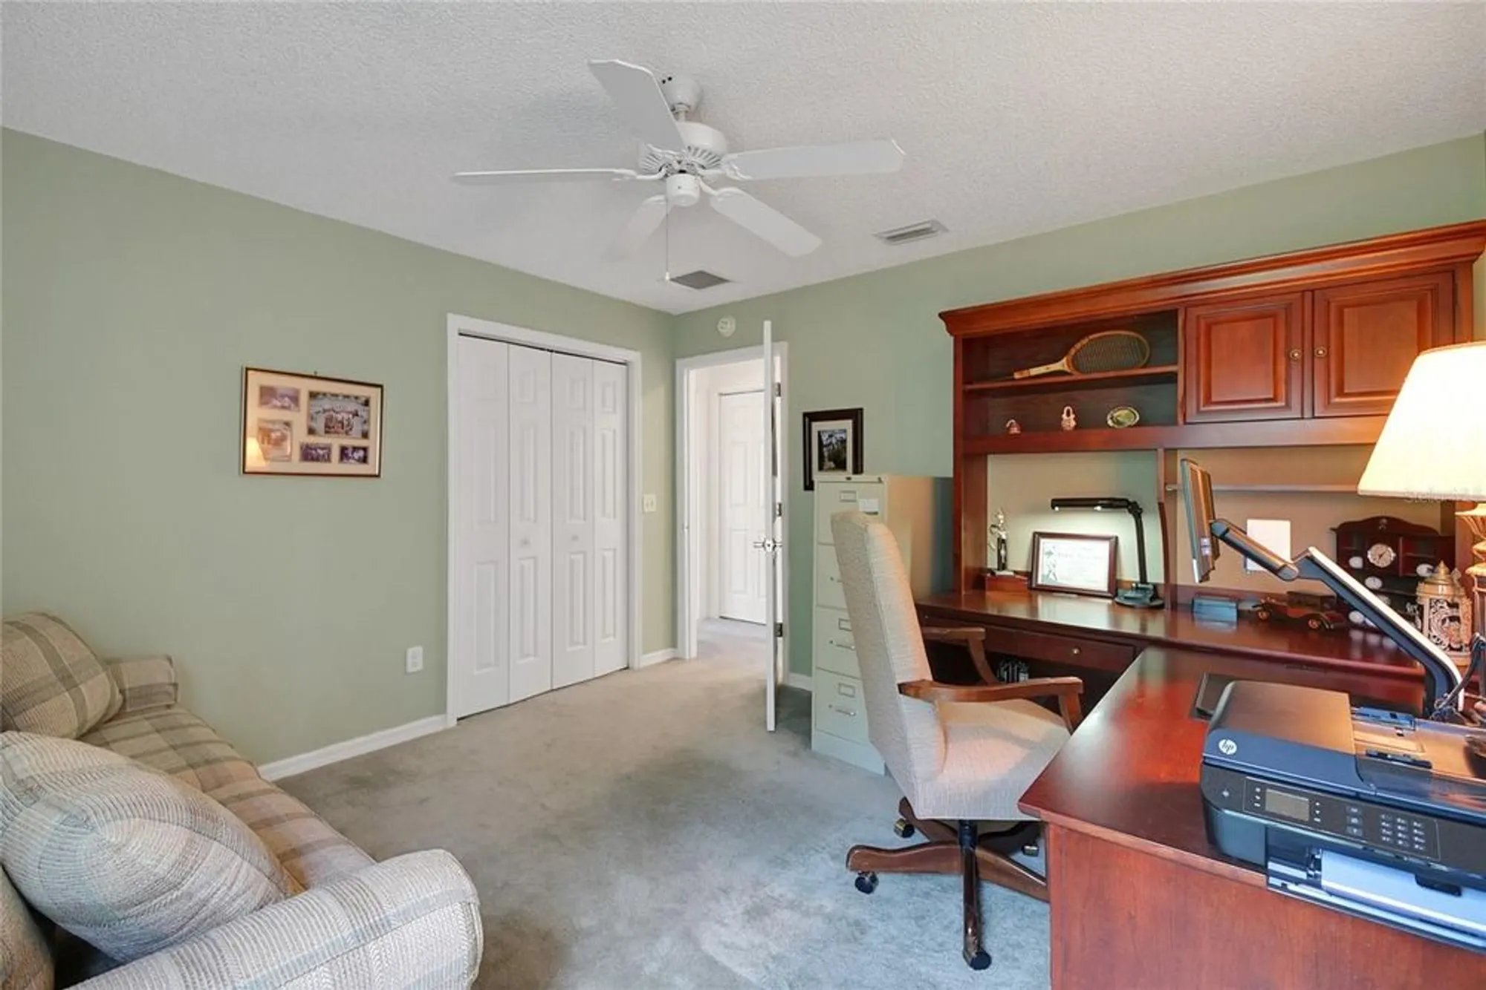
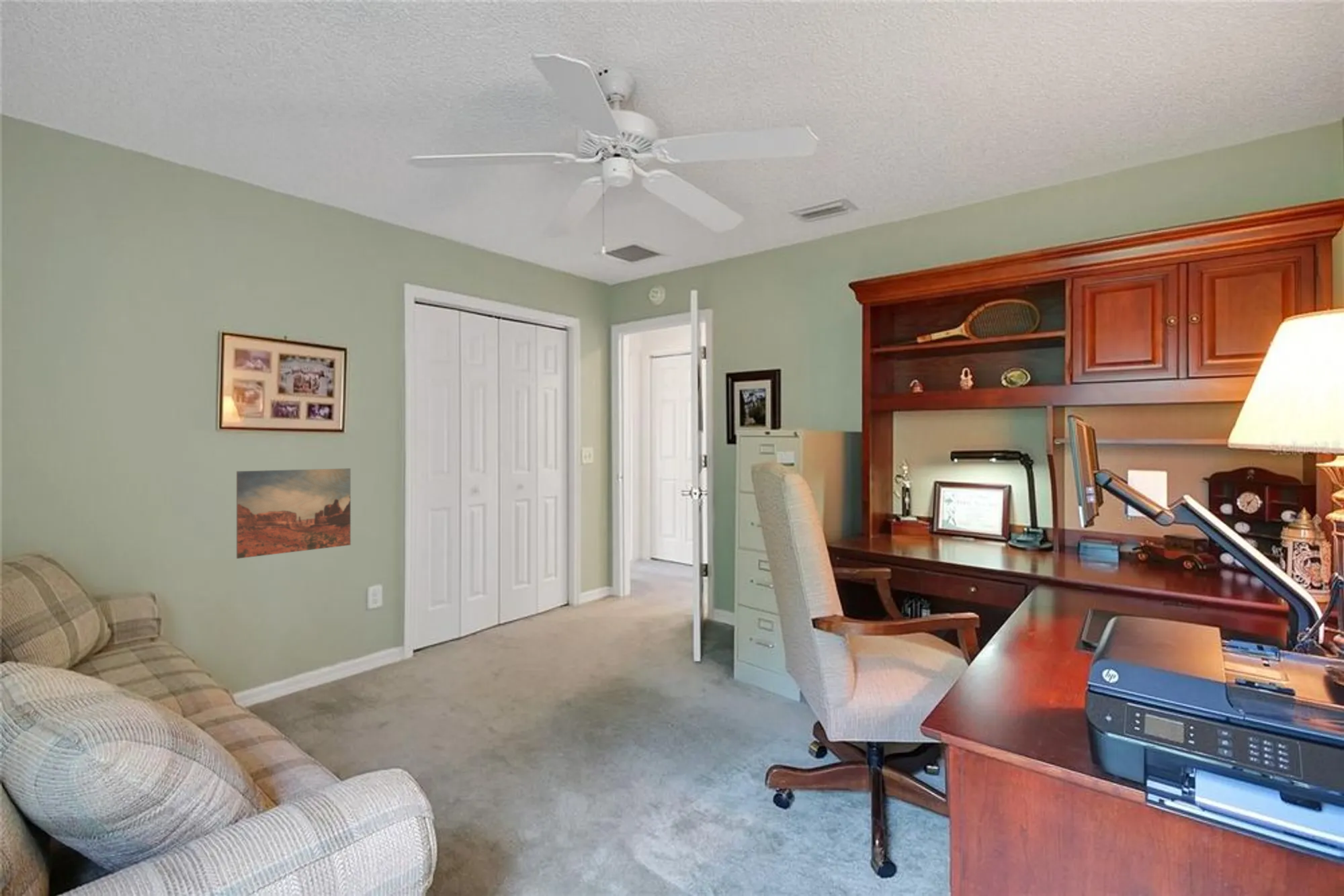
+ wall art (297, 510)
